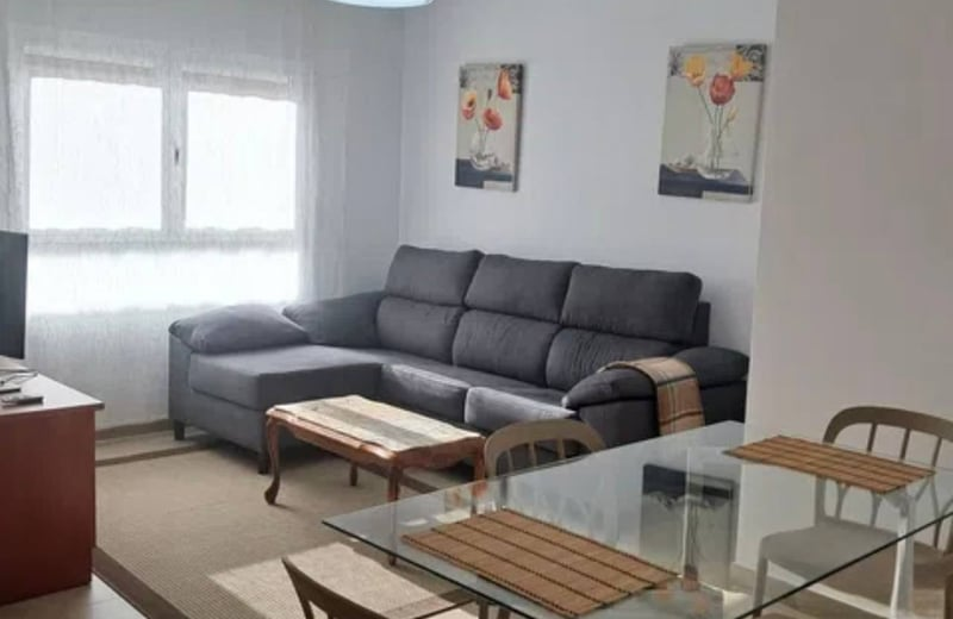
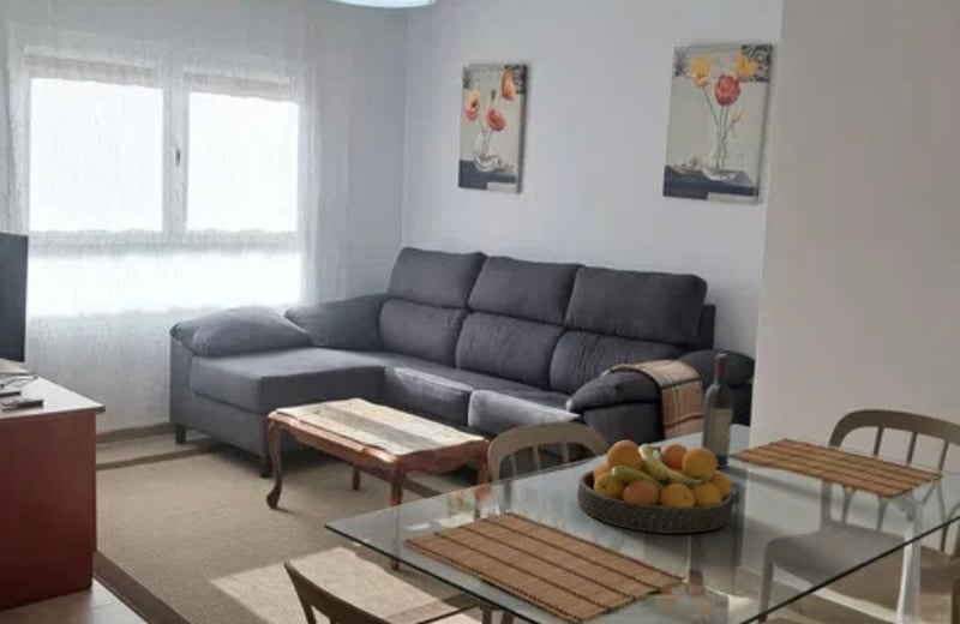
+ wine bottle (718, 409)
+ fruit bowl (655, 475)
